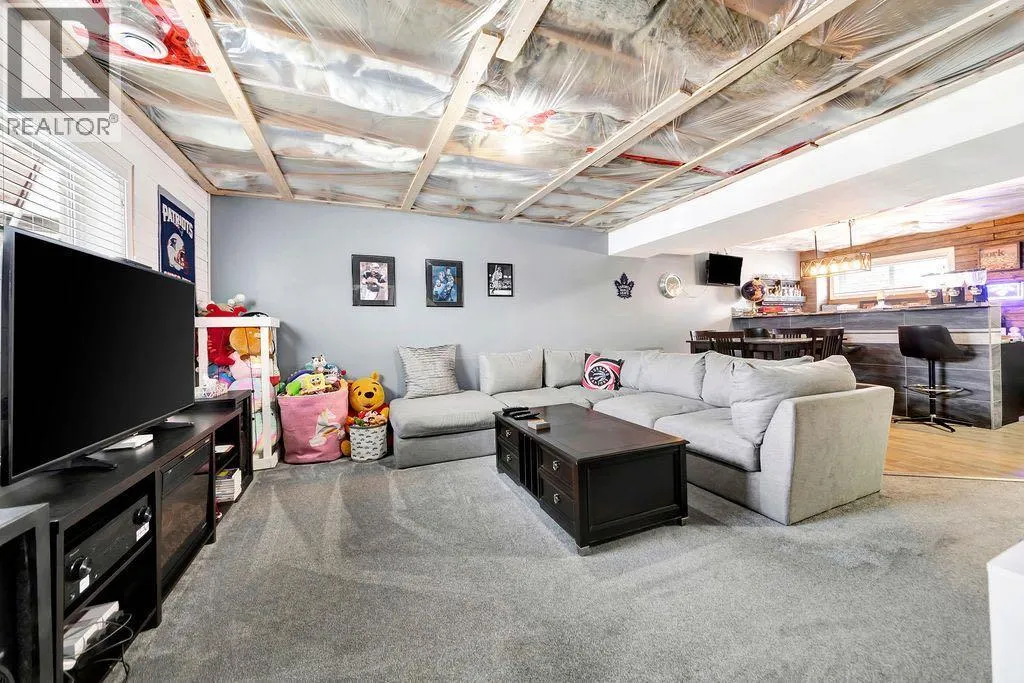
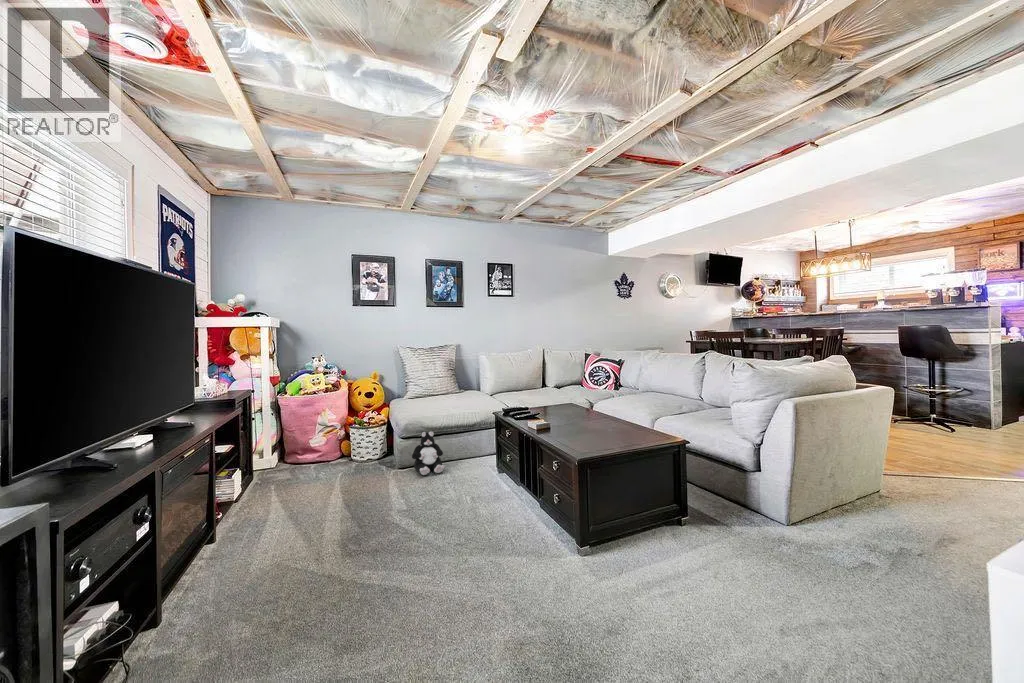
+ plush toy (428, 451)
